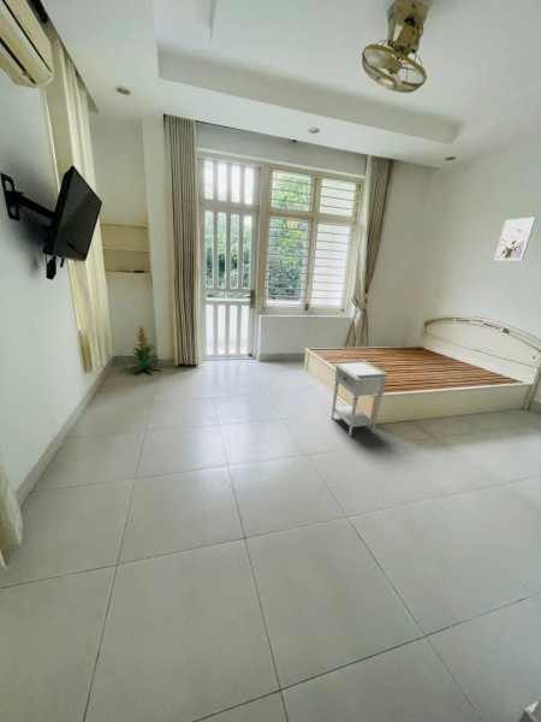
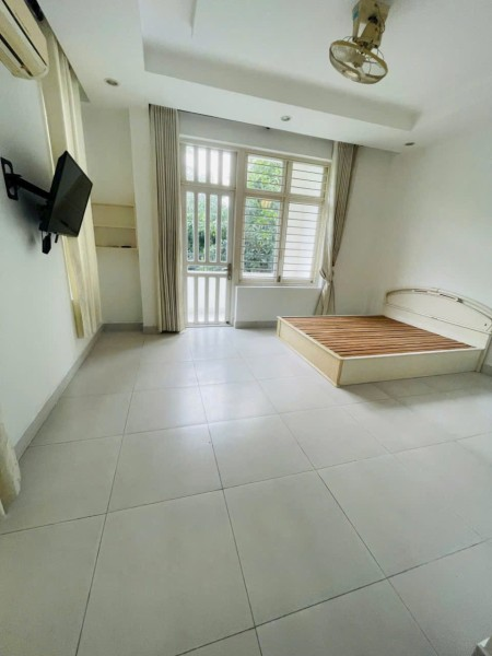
- wall art (513, 239)
- indoor plant (143, 347)
- nightstand (355, 396)
